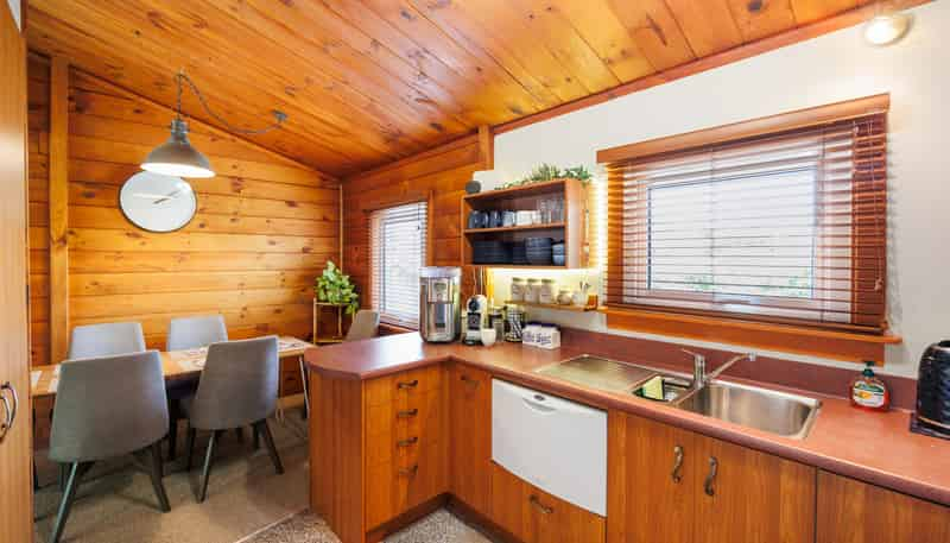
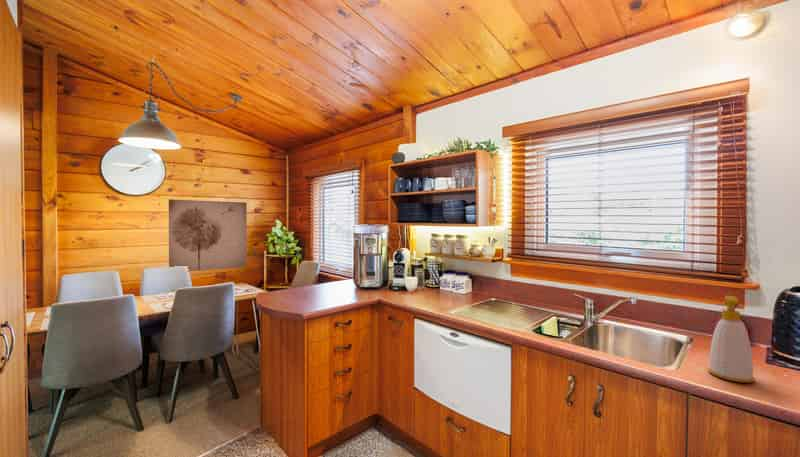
+ soap bottle (730, 336)
+ wall art (210, 235)
